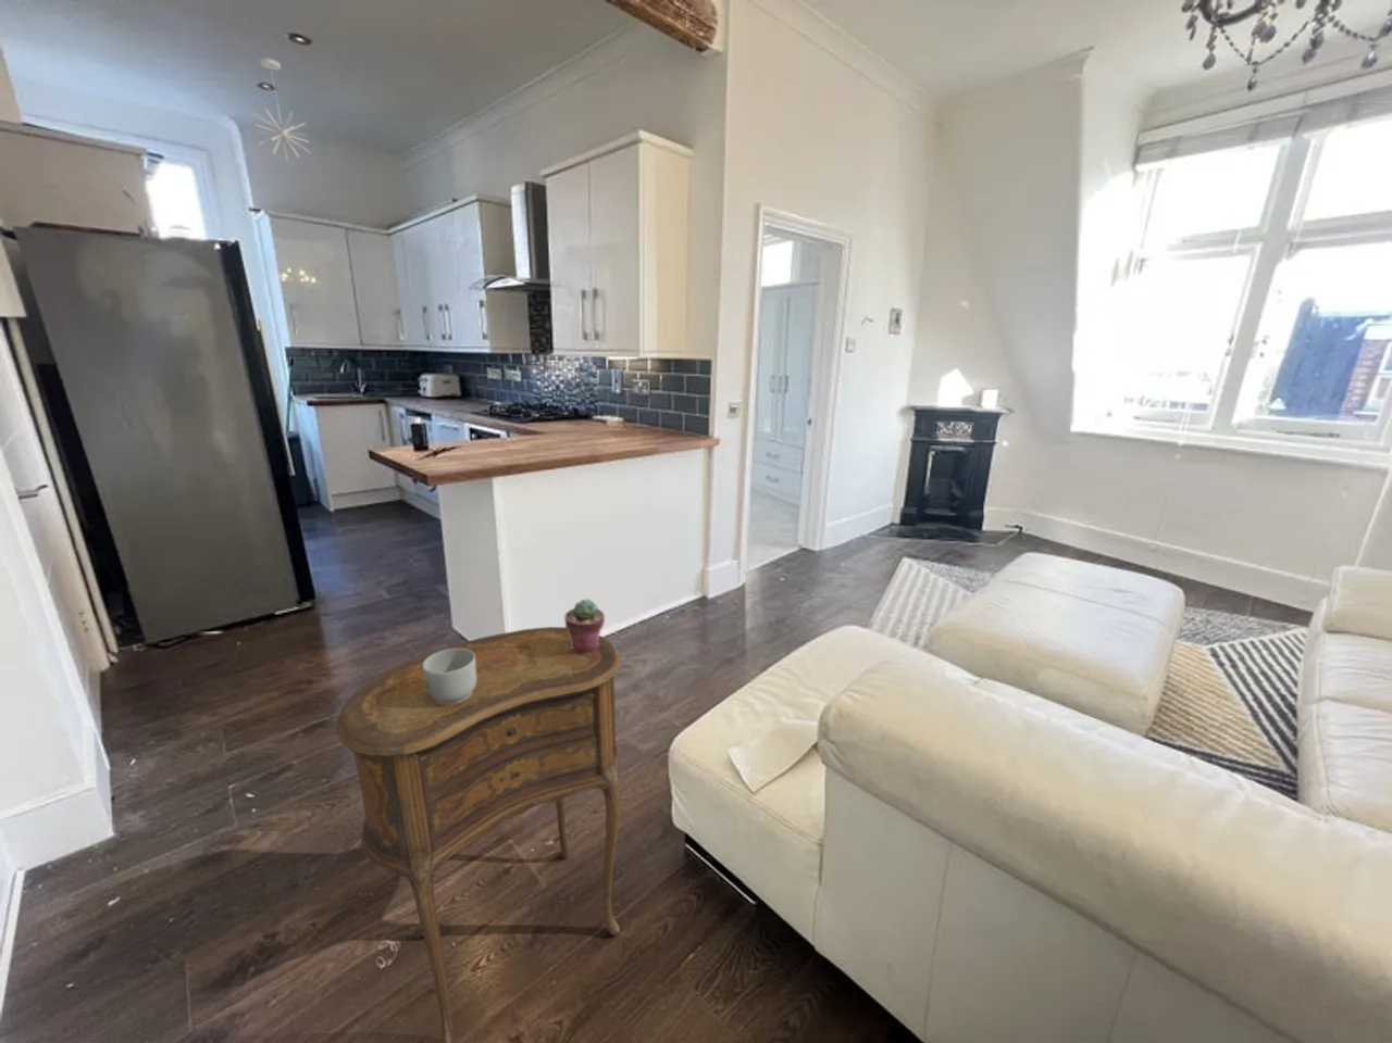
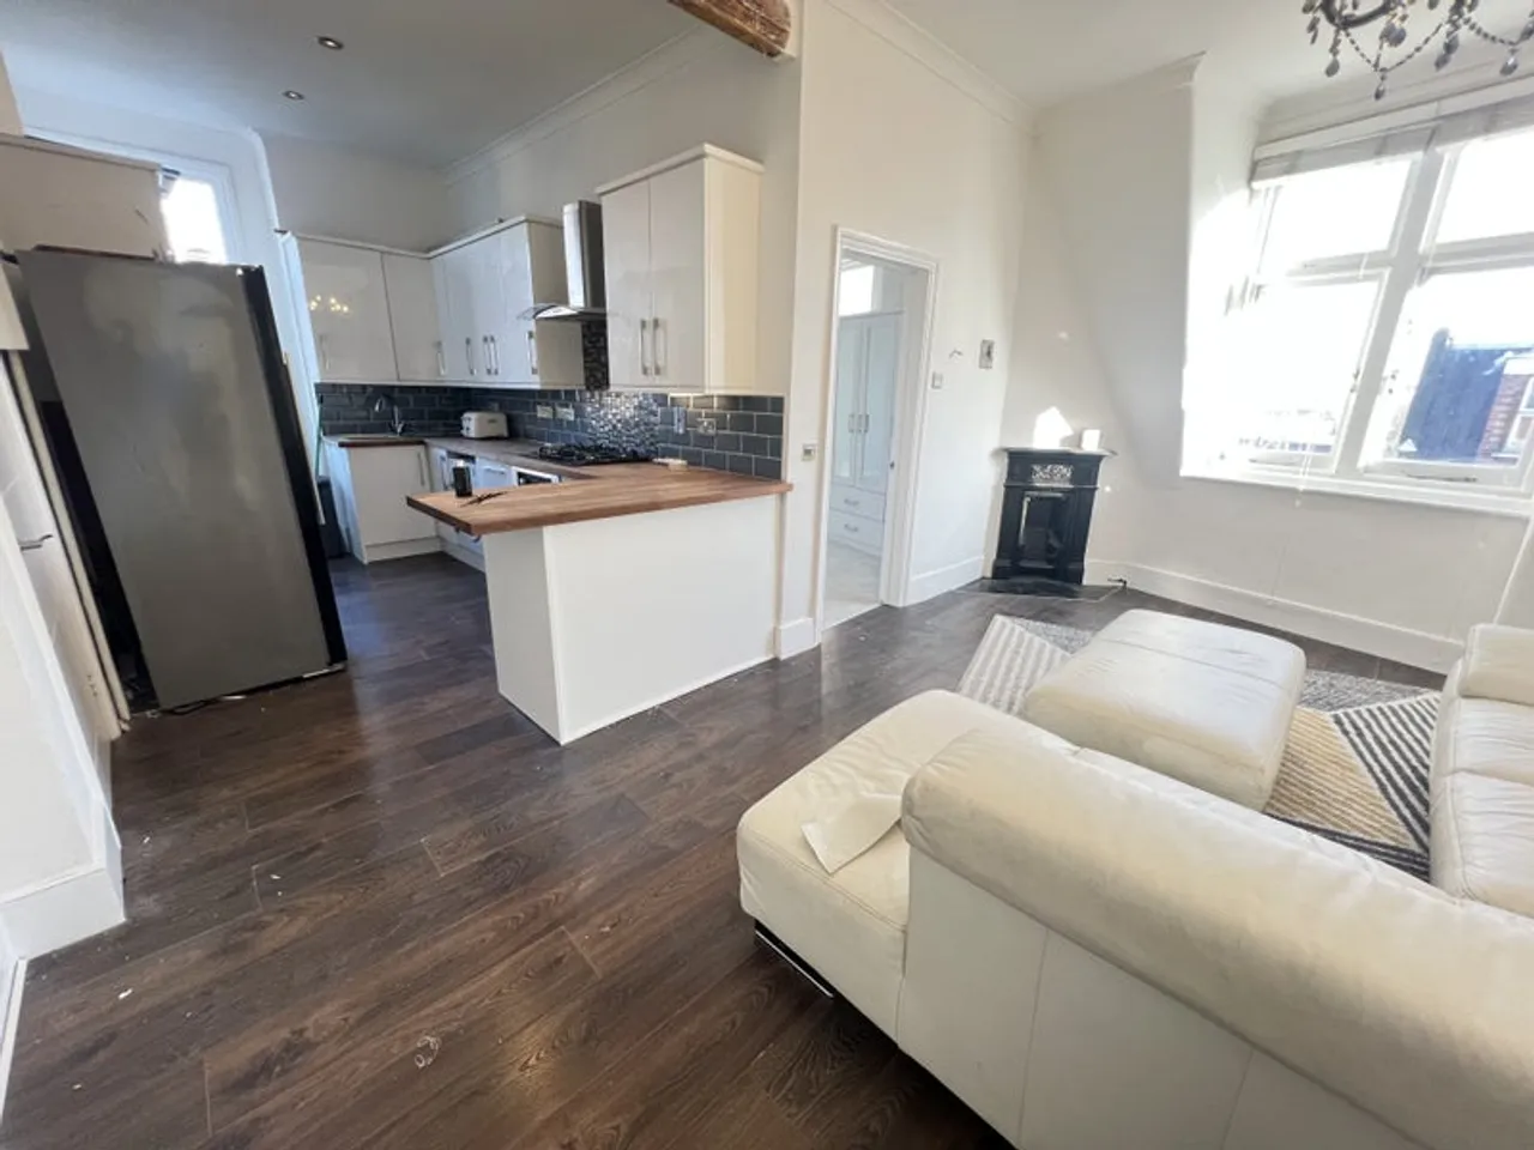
- side table (503, 811)
- pendant light (278, 111)
- potted succulent (584, 622)
- mug (449, 674)
